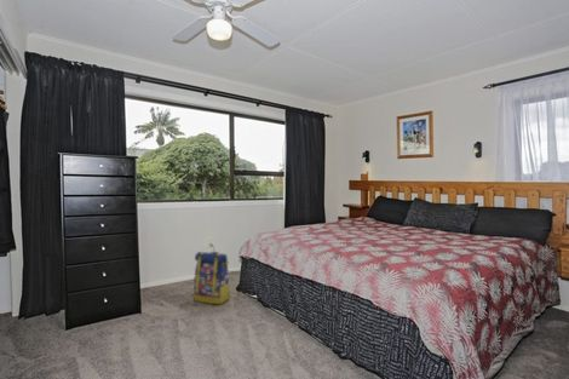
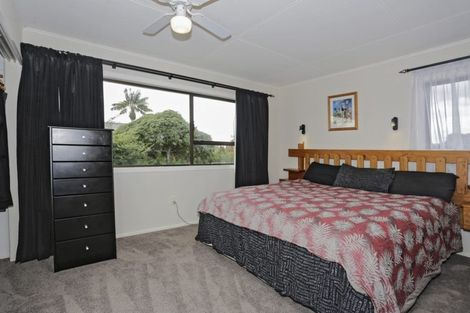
- backpack (212, 276)
